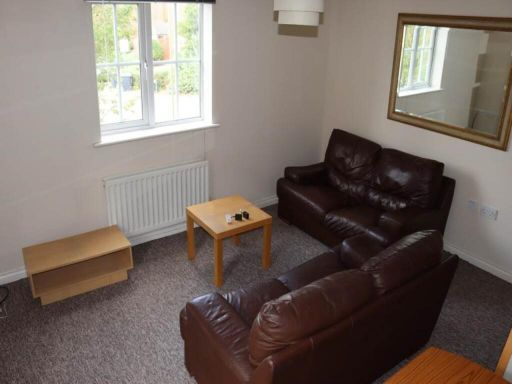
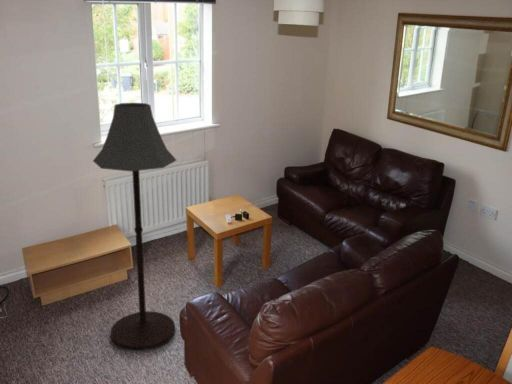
+ floor lamp (138, 226)
